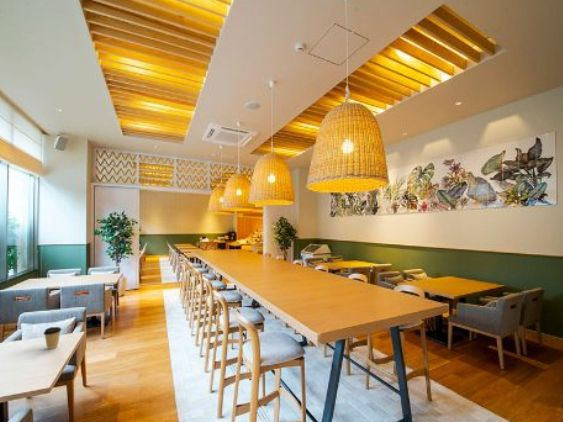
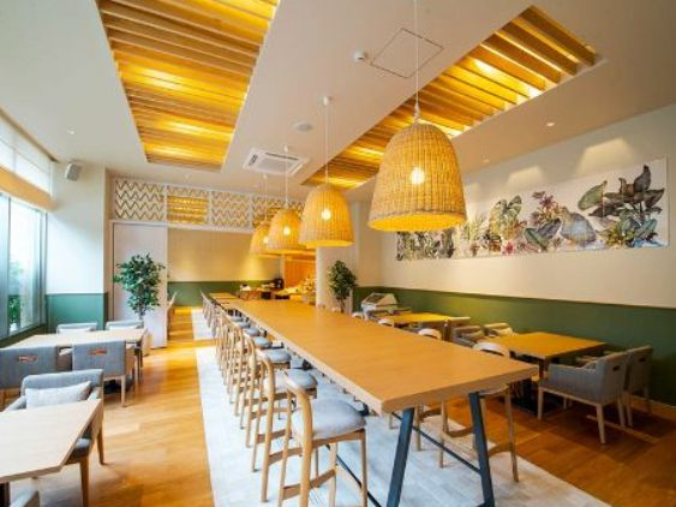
- coffee cup (52, 337)
